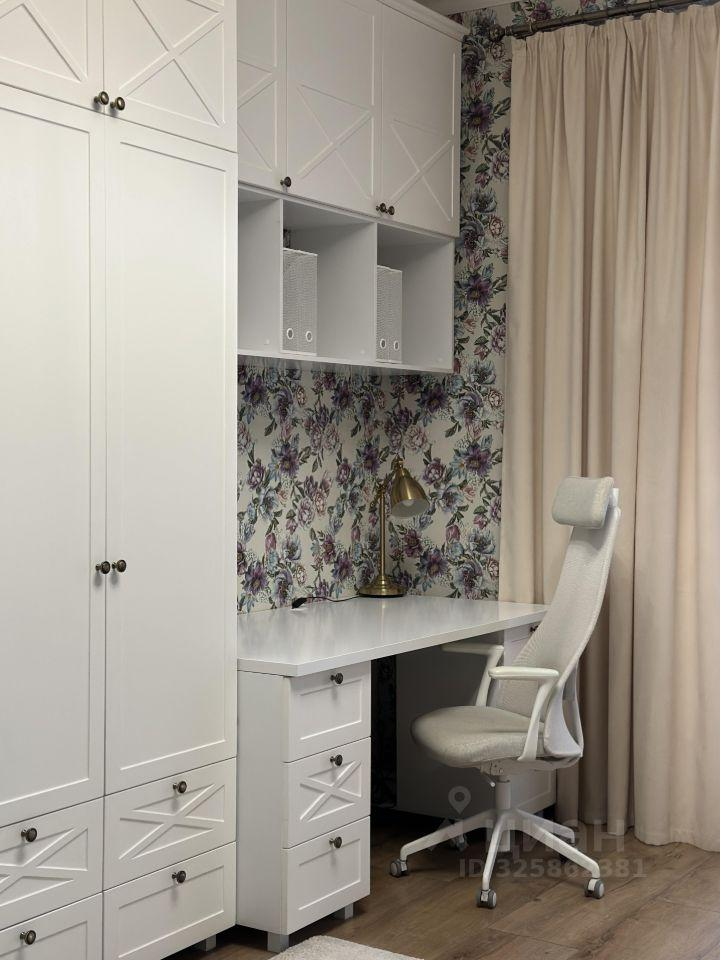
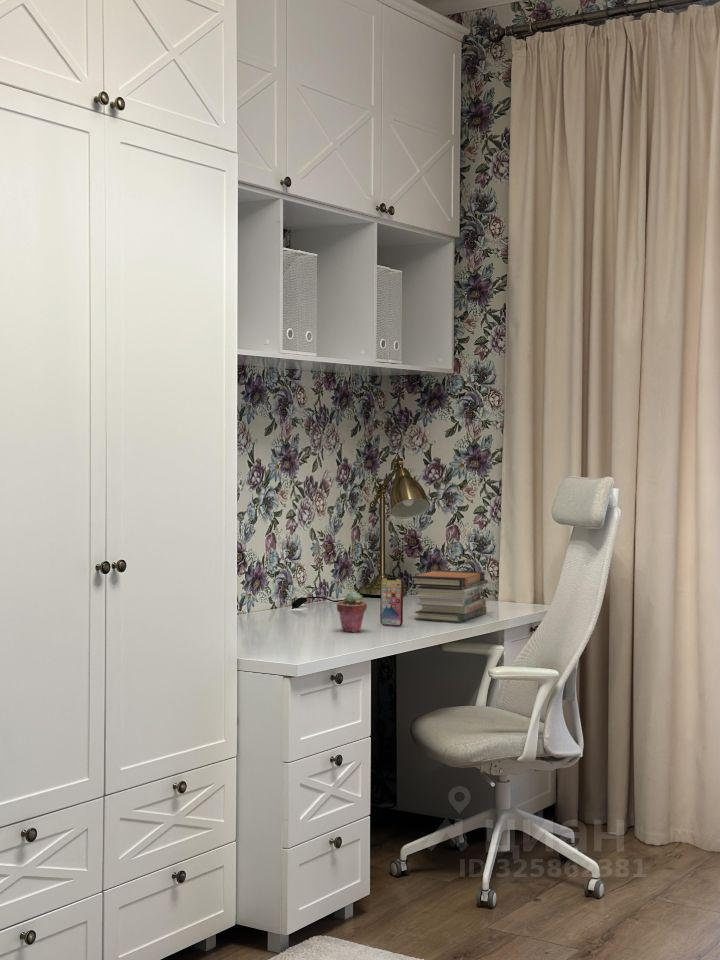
+ book stack (449, 595)
+ potted succulent (351, 610)
+ smartphone (391, 601)
